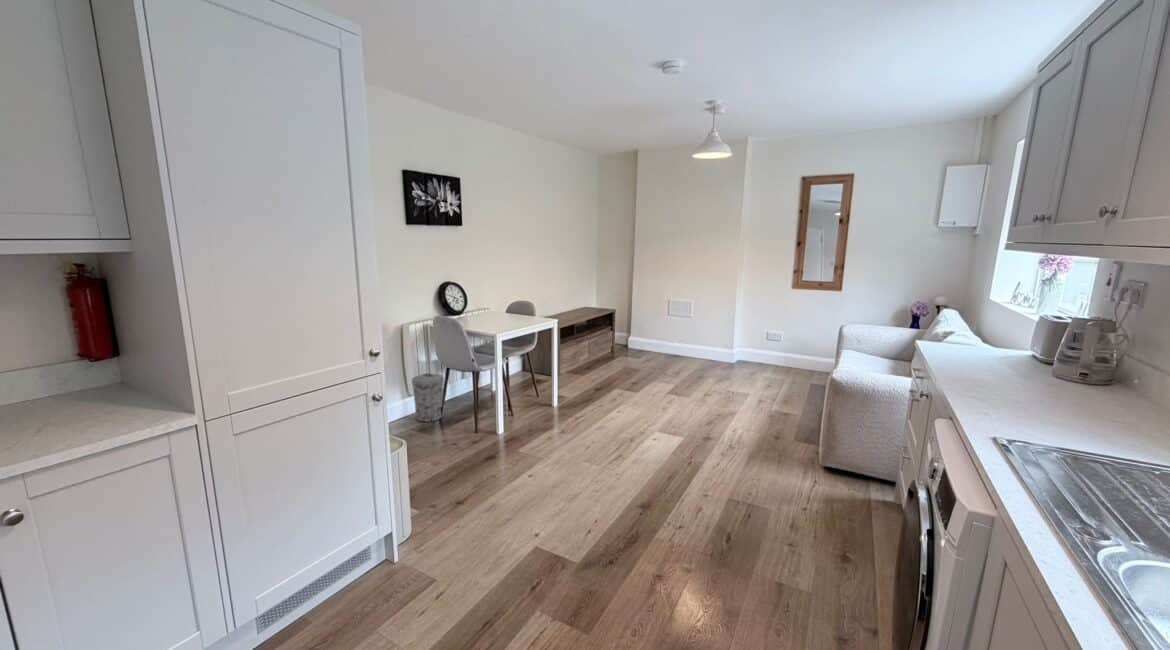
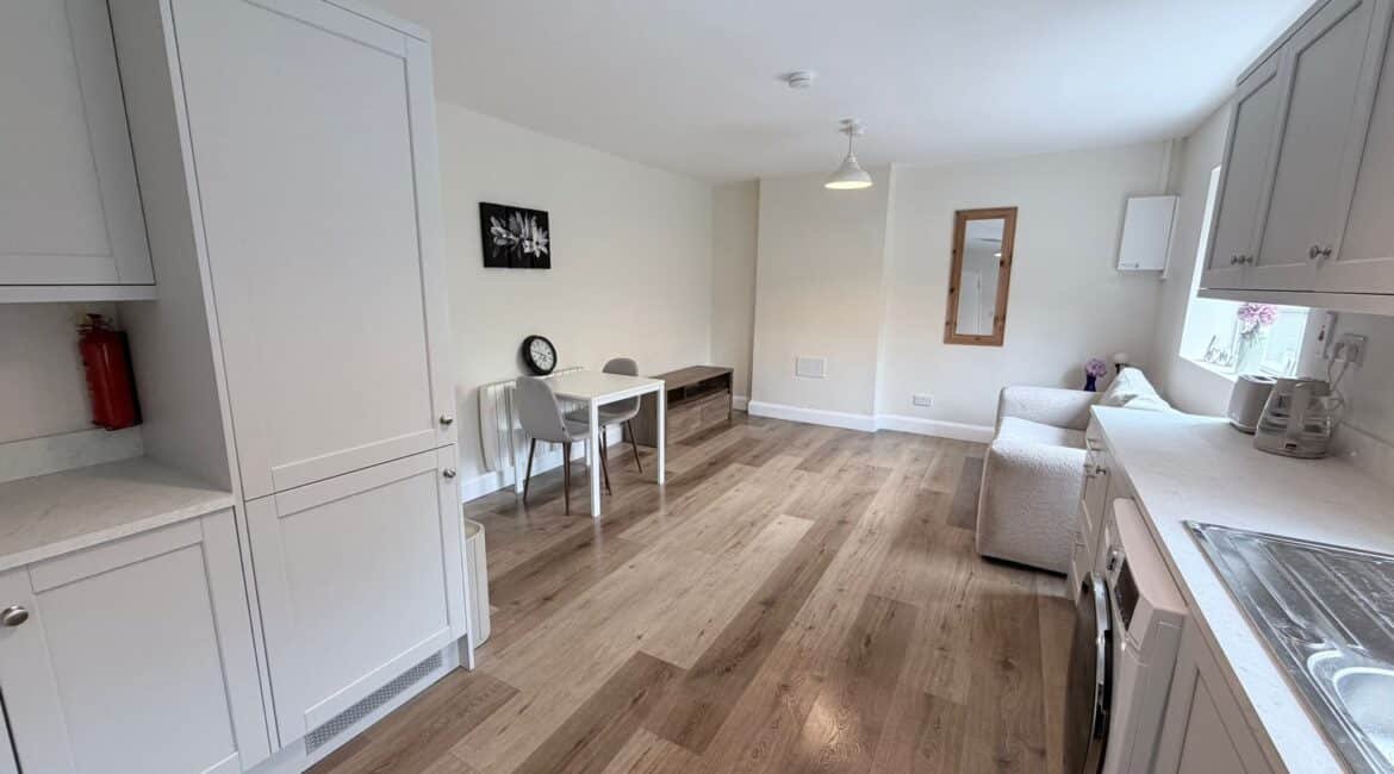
- trash can (428, 395)
